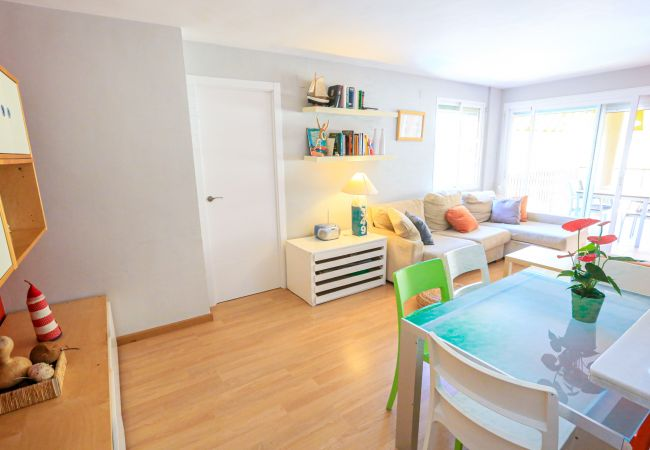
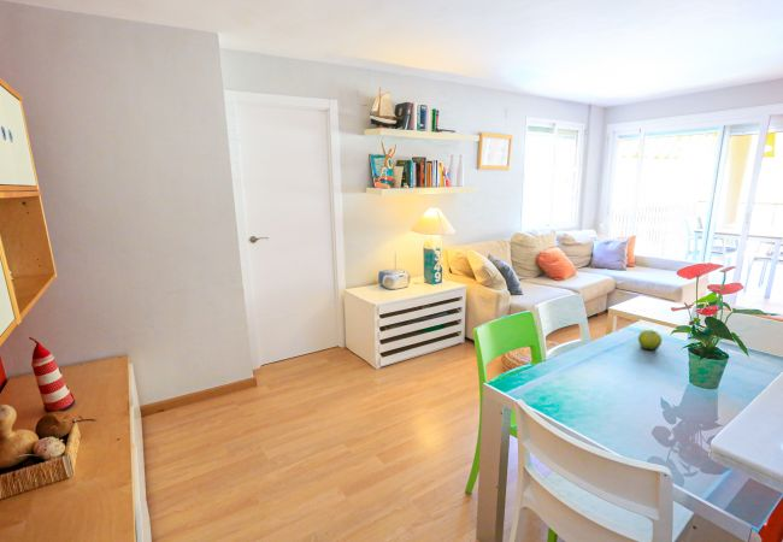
+ fruit (649, 338)
